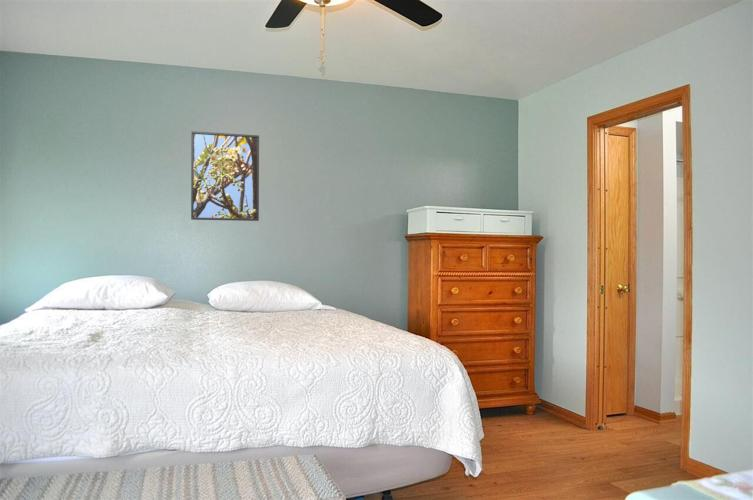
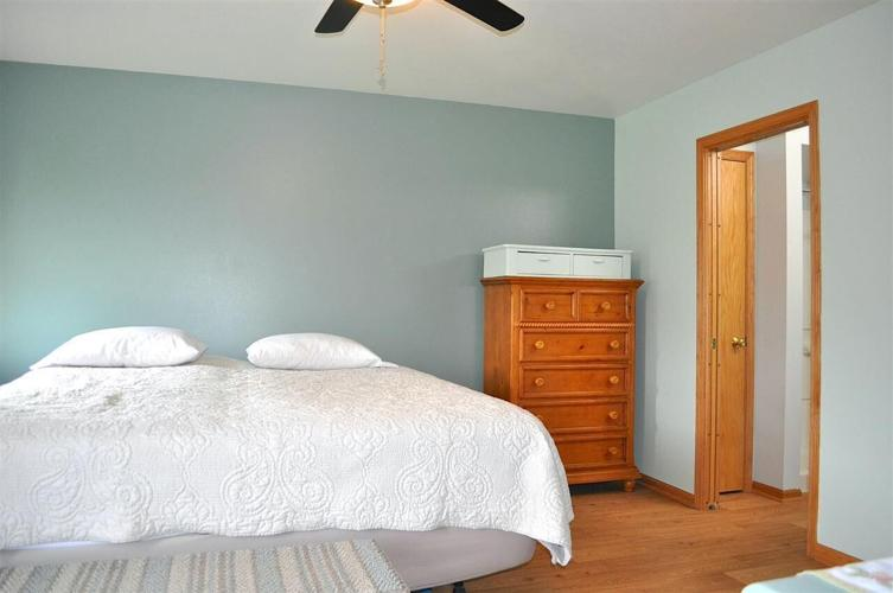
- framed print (225, 176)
